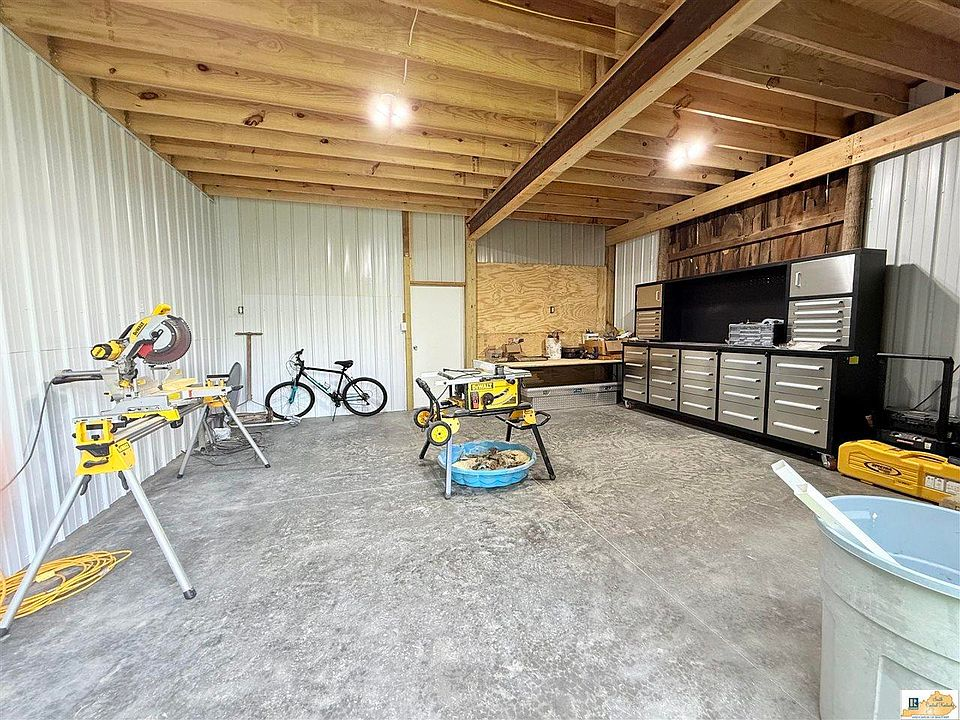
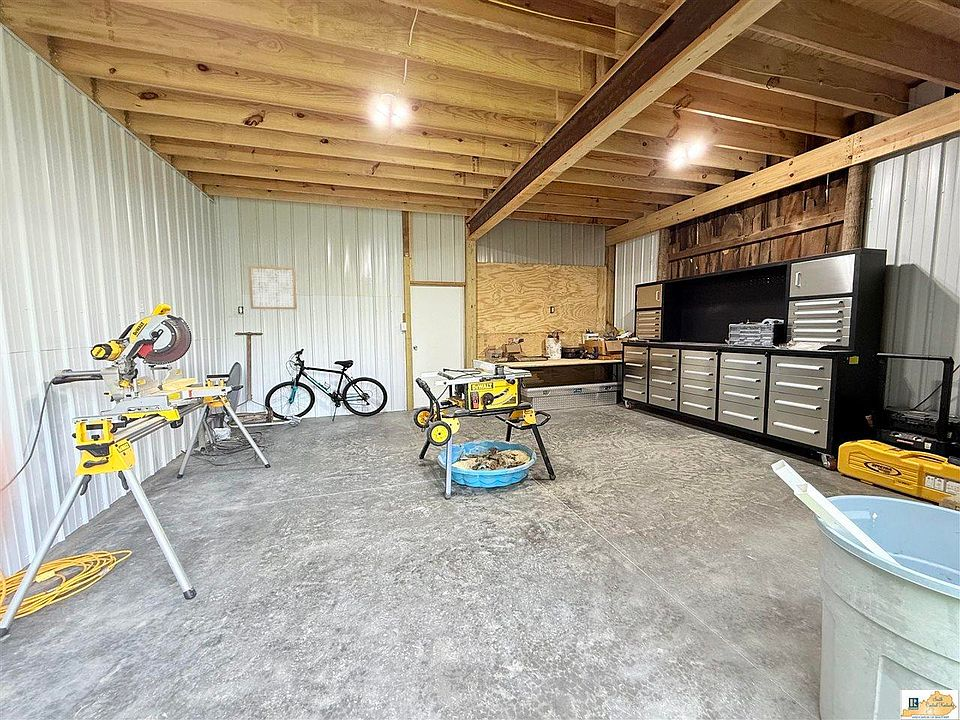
+ wall art (273, 286)
